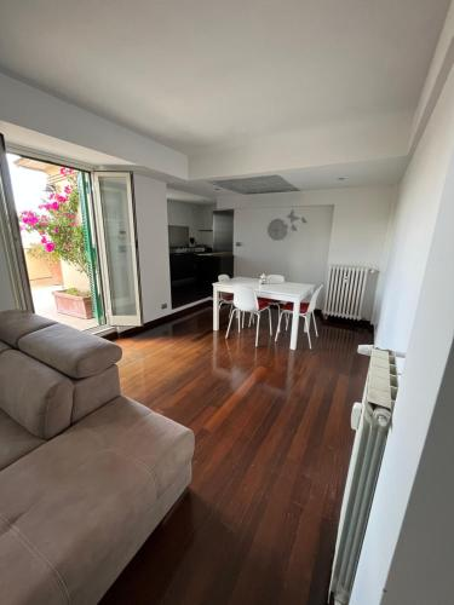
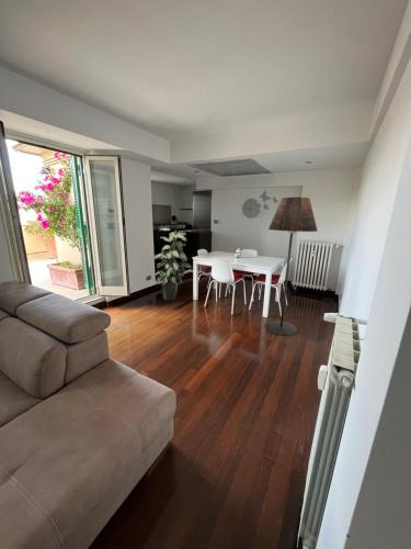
+ indoor plant (170, 265)
+ floor lamp (287, 267)
